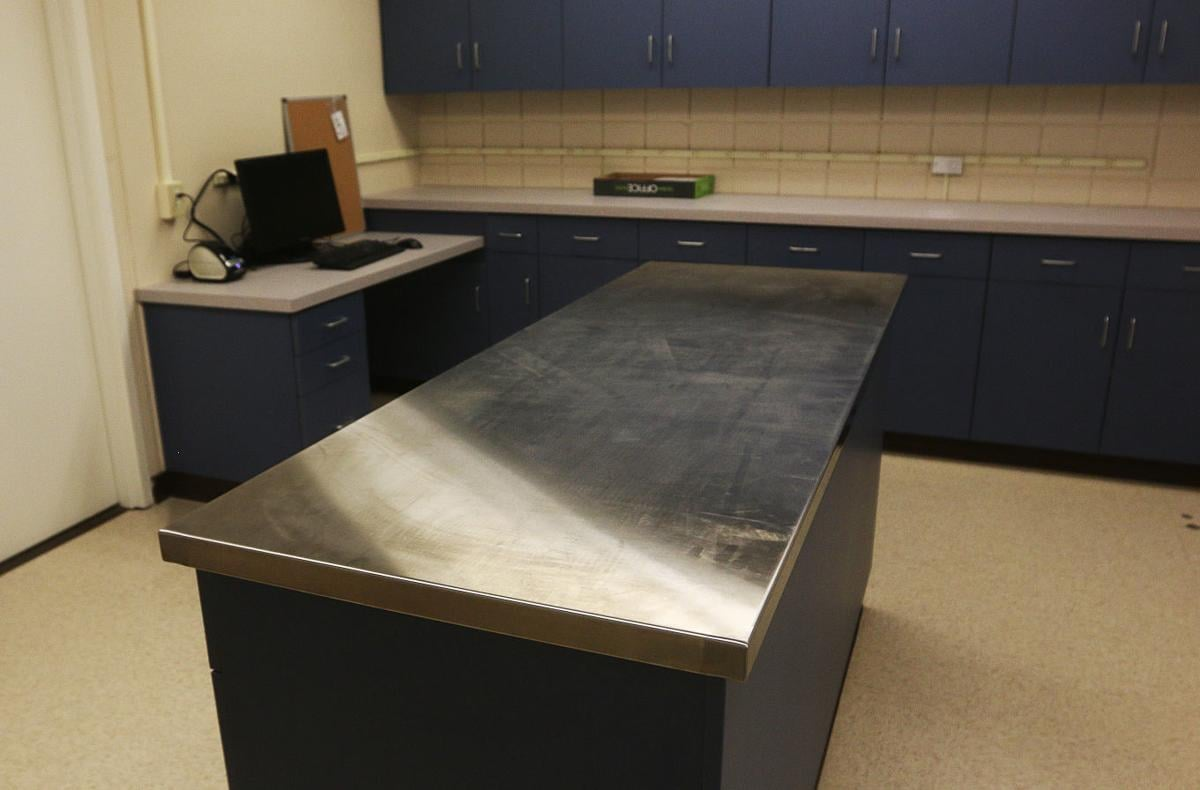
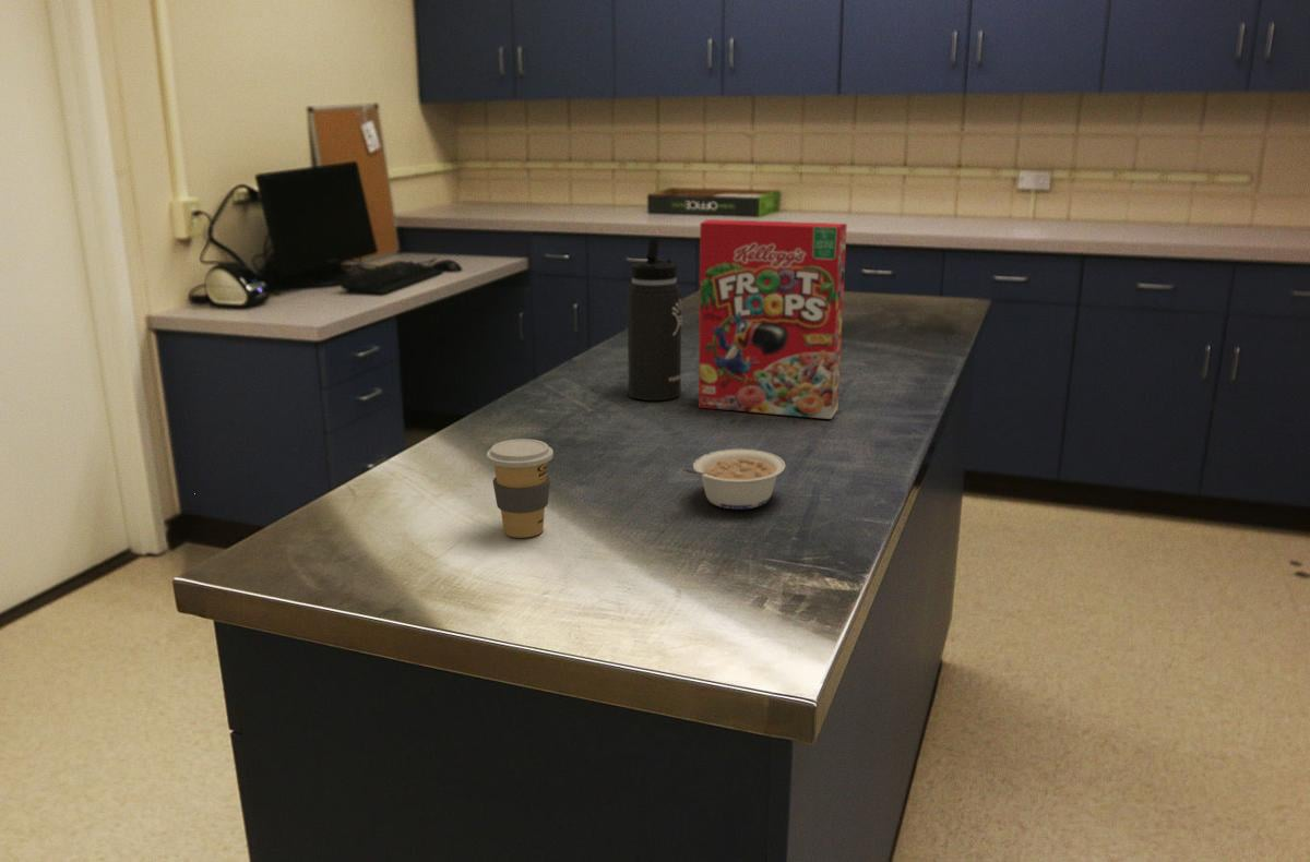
+ coffee cup (521, 489)
+ thermos bottle (656, 316)
+ cereal box (770, 316)
+ legume (737, 478)
